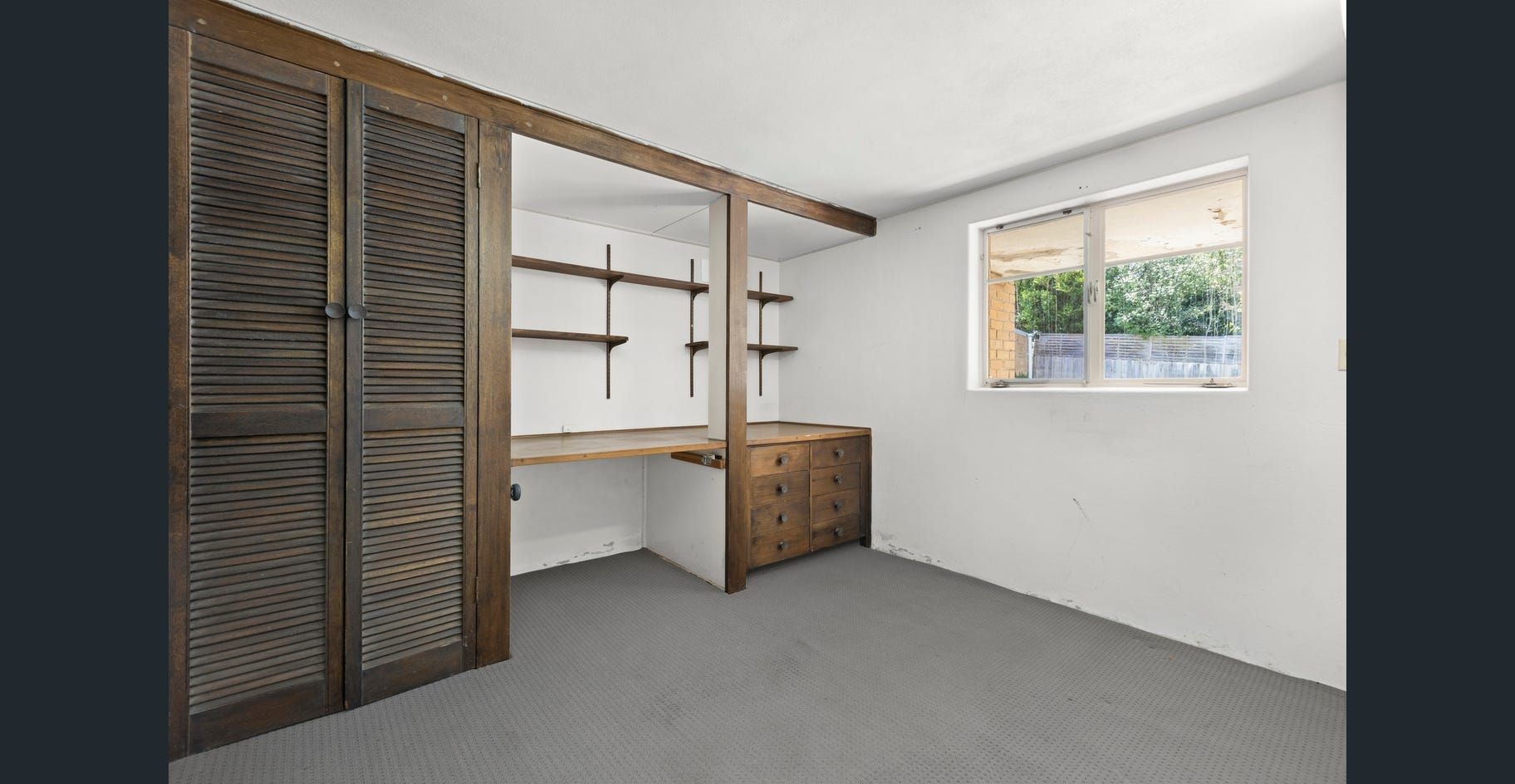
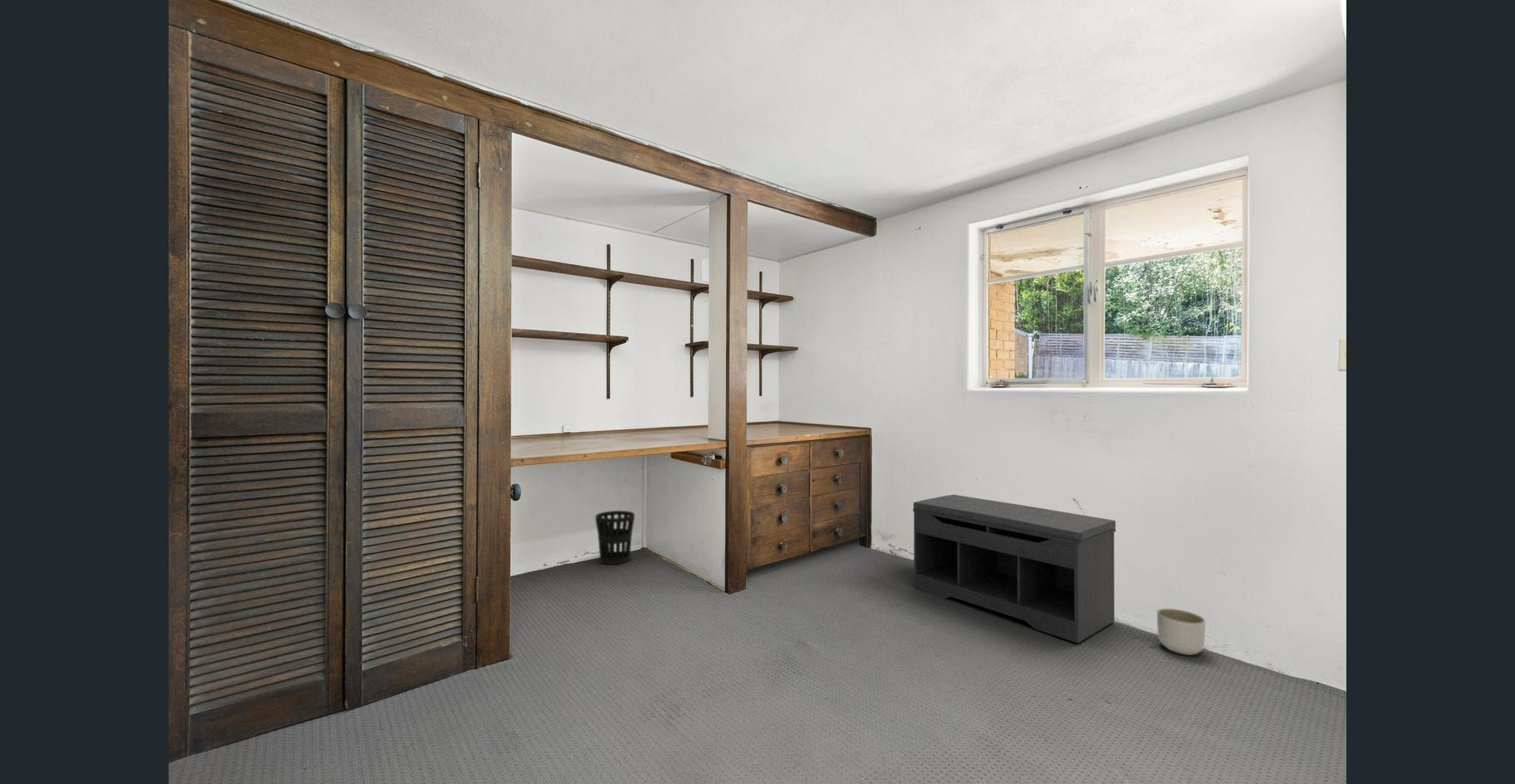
+ wastebasket (615, 537)
+ planter (1180, 633)
+ bench (1006, 556)
